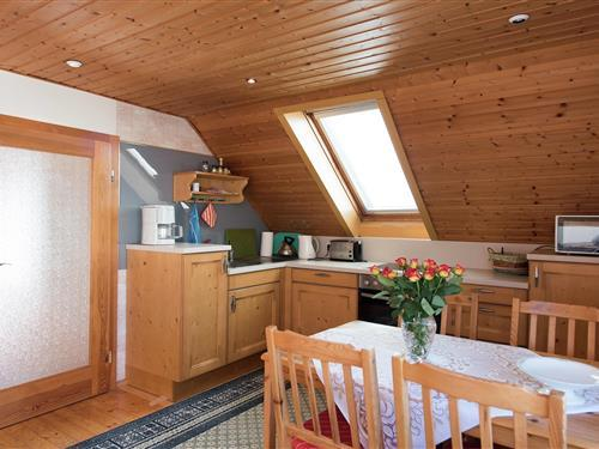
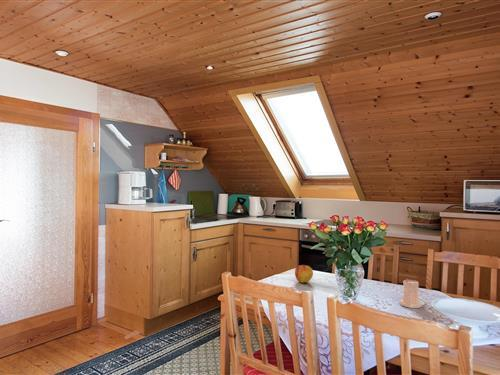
+ apple (303, 273)
+ candle (410, 291)
